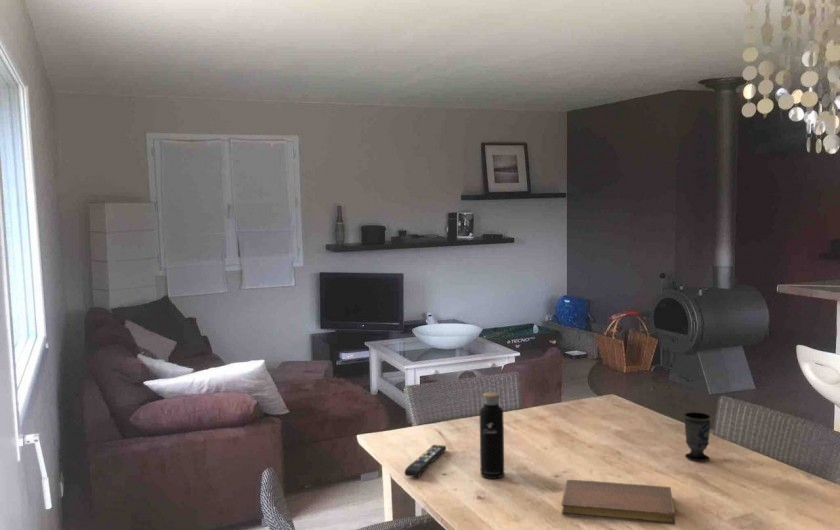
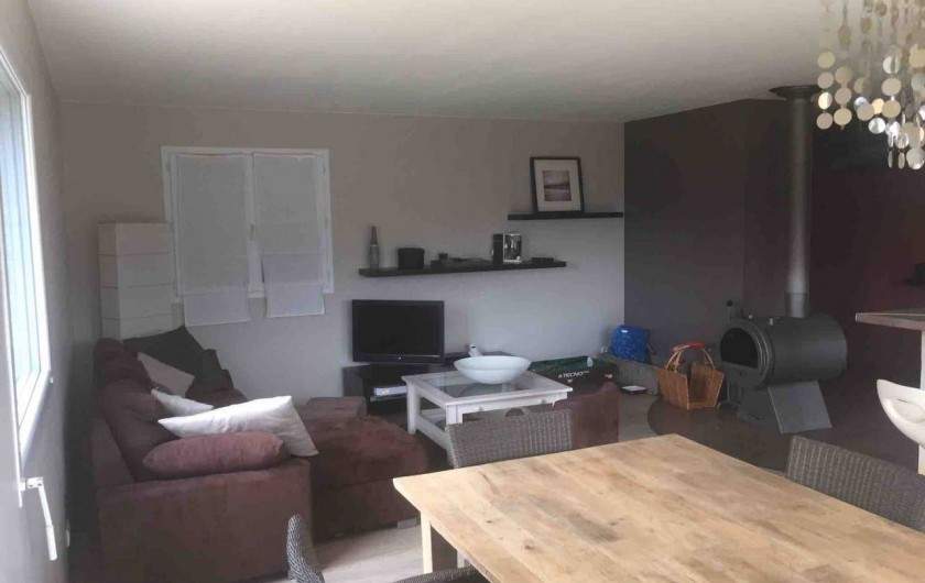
- remote control (426, 459)
- cup (697, 436)
- notebook (617, 500)
- water bottle (491, 430)
